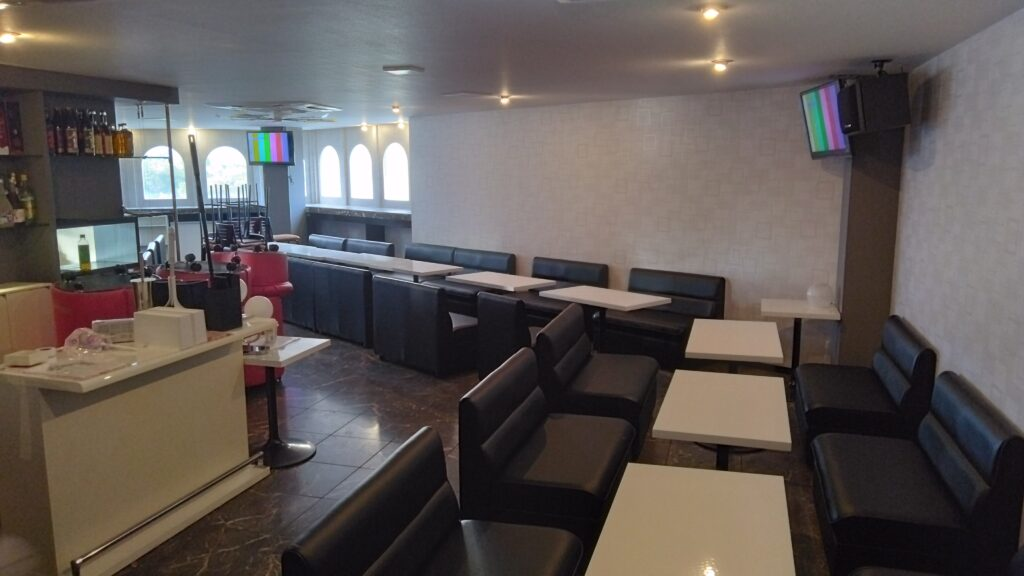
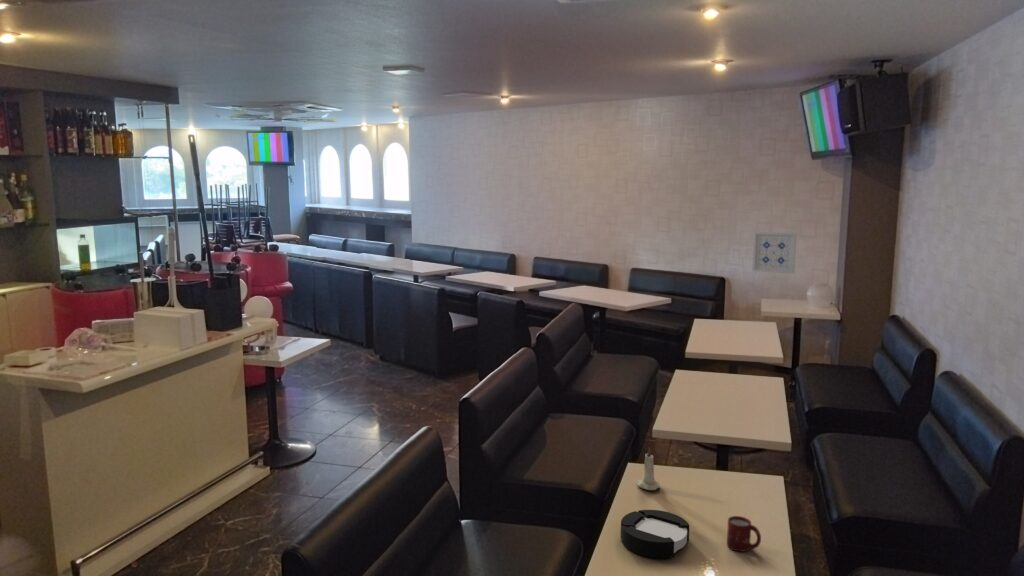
+ ashtray (653, 532)
+ candle (648, 466)
+ cup (744, 534)
+ wall art (774, 252)
